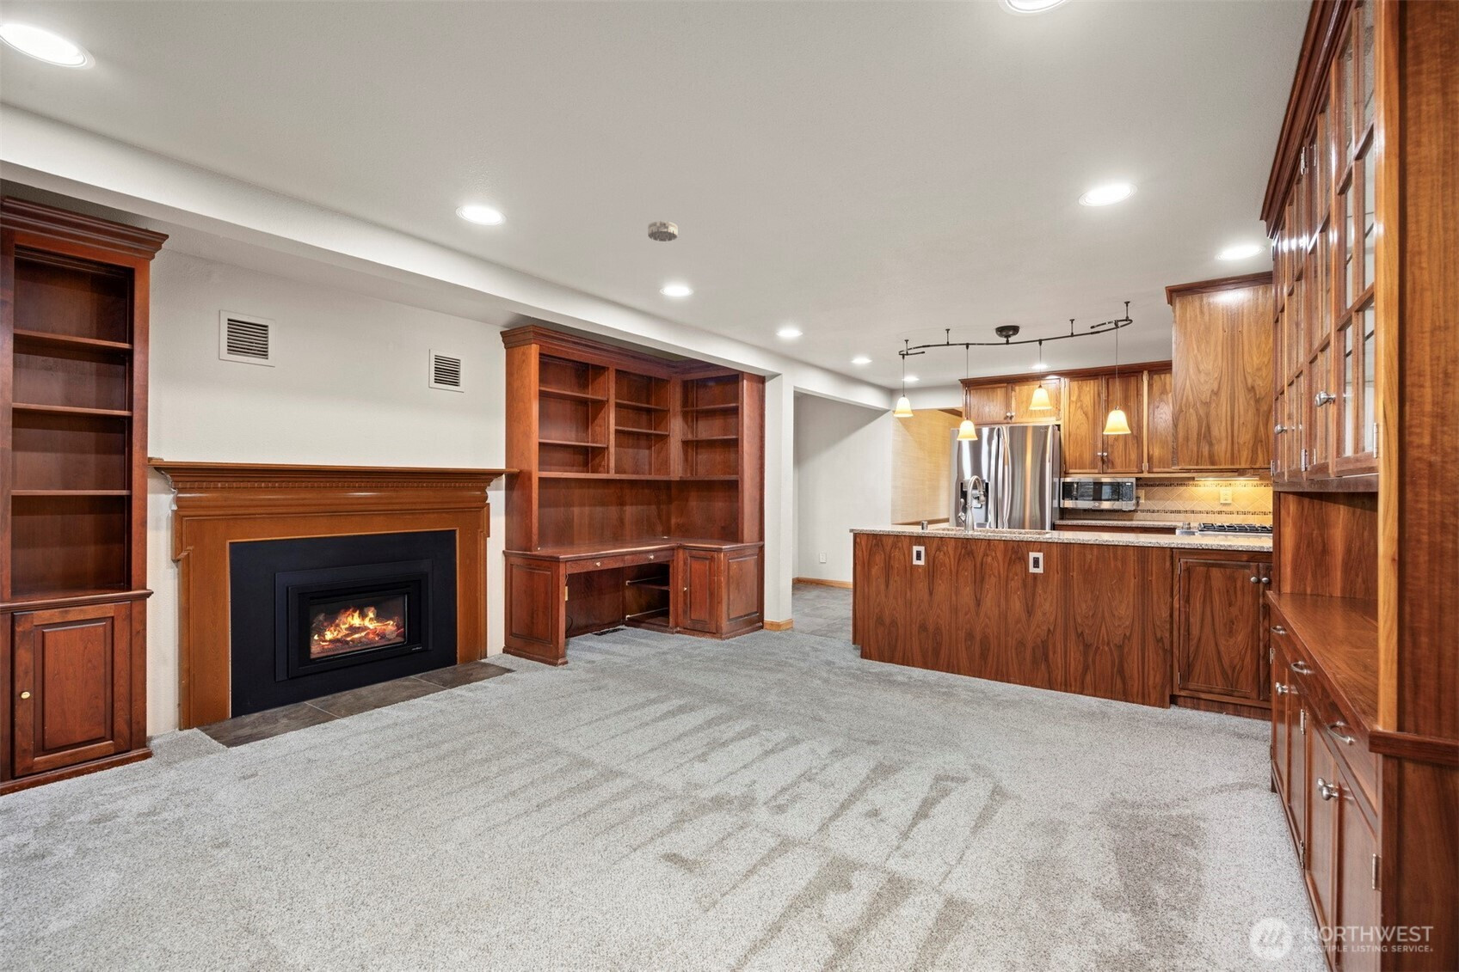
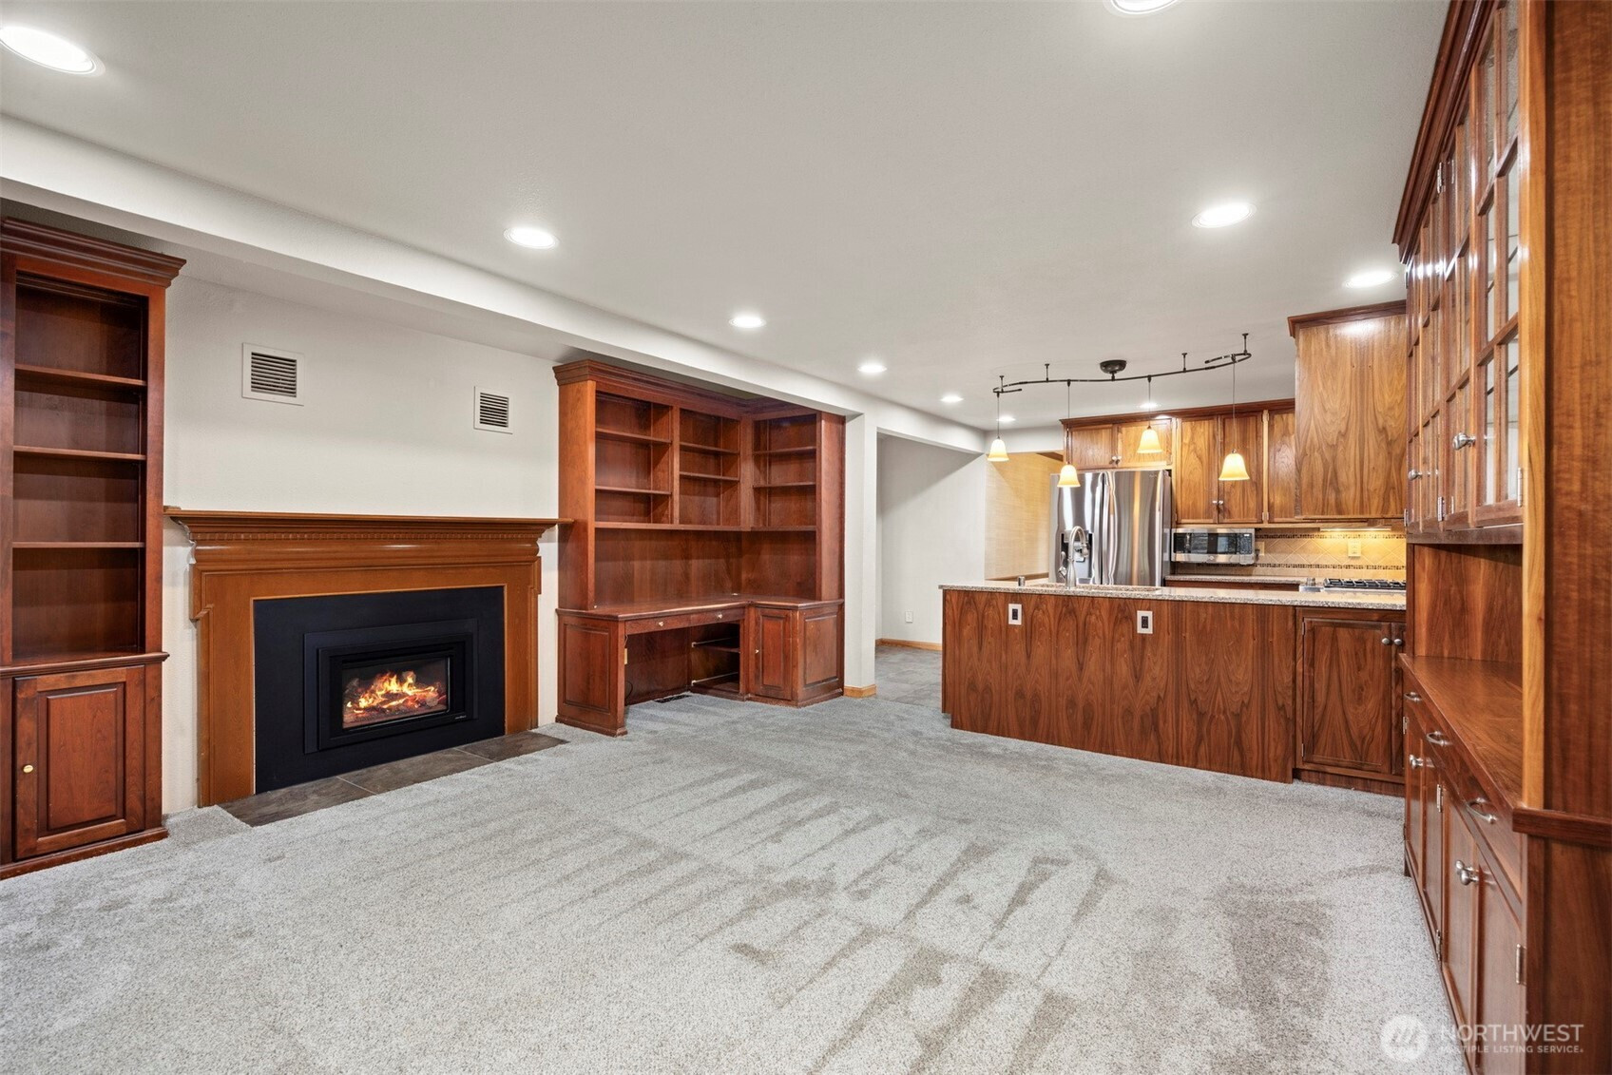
- smoke detector (662, 230)
